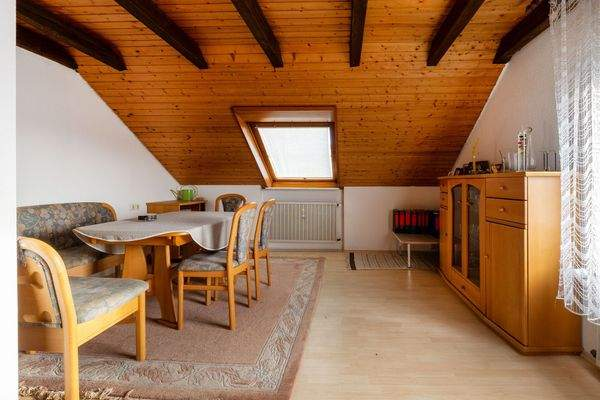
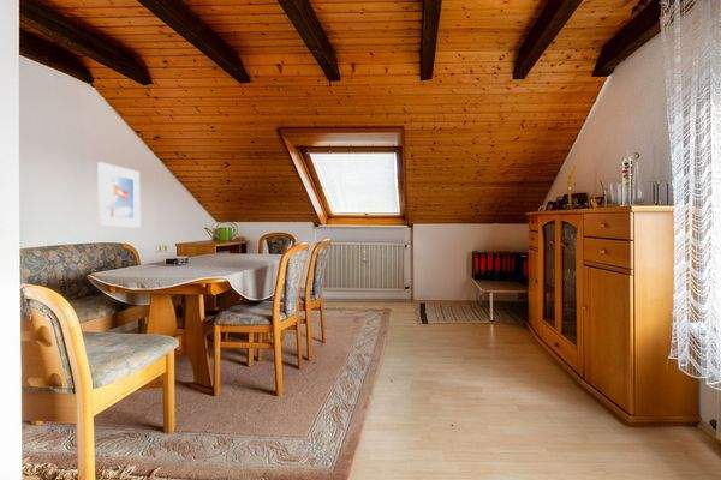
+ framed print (120, 197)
